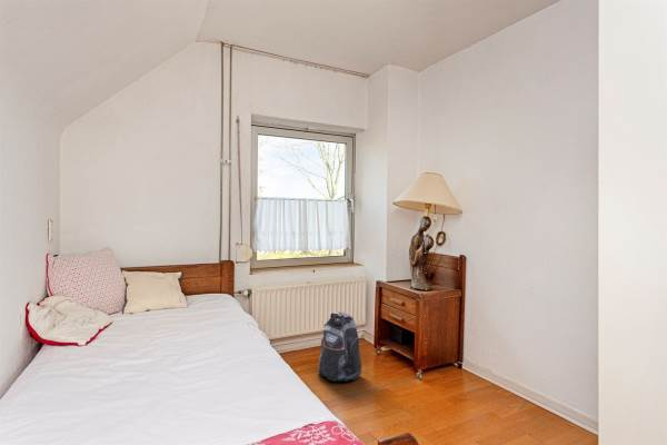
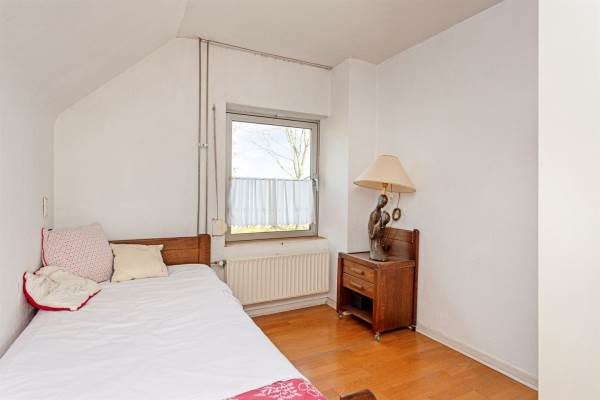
- backpack (339, 343)
